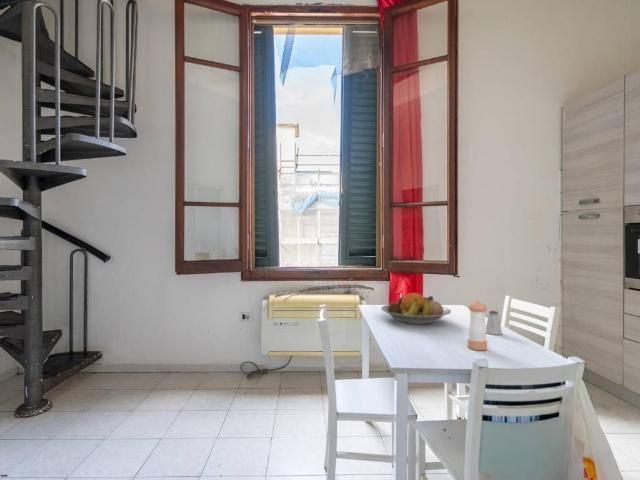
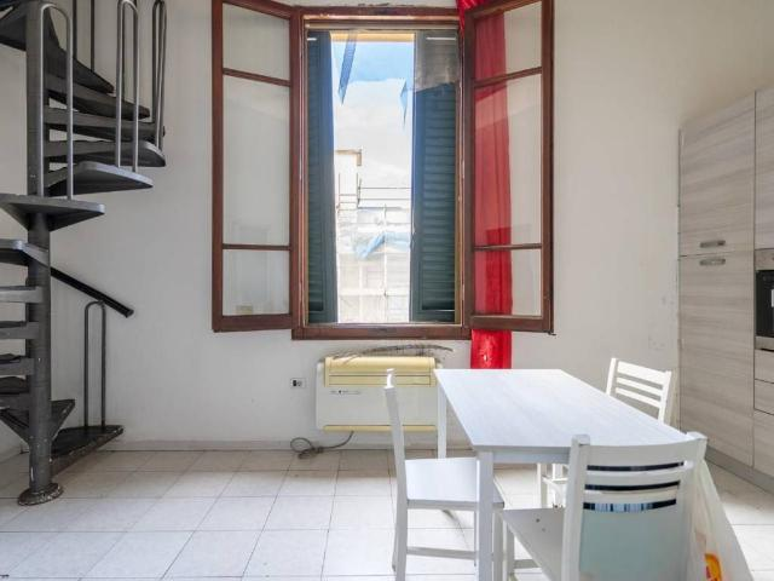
- pepper shaker (477, 324)
- fruit bowl (415, 306)
- saltshaker (493, 322)
